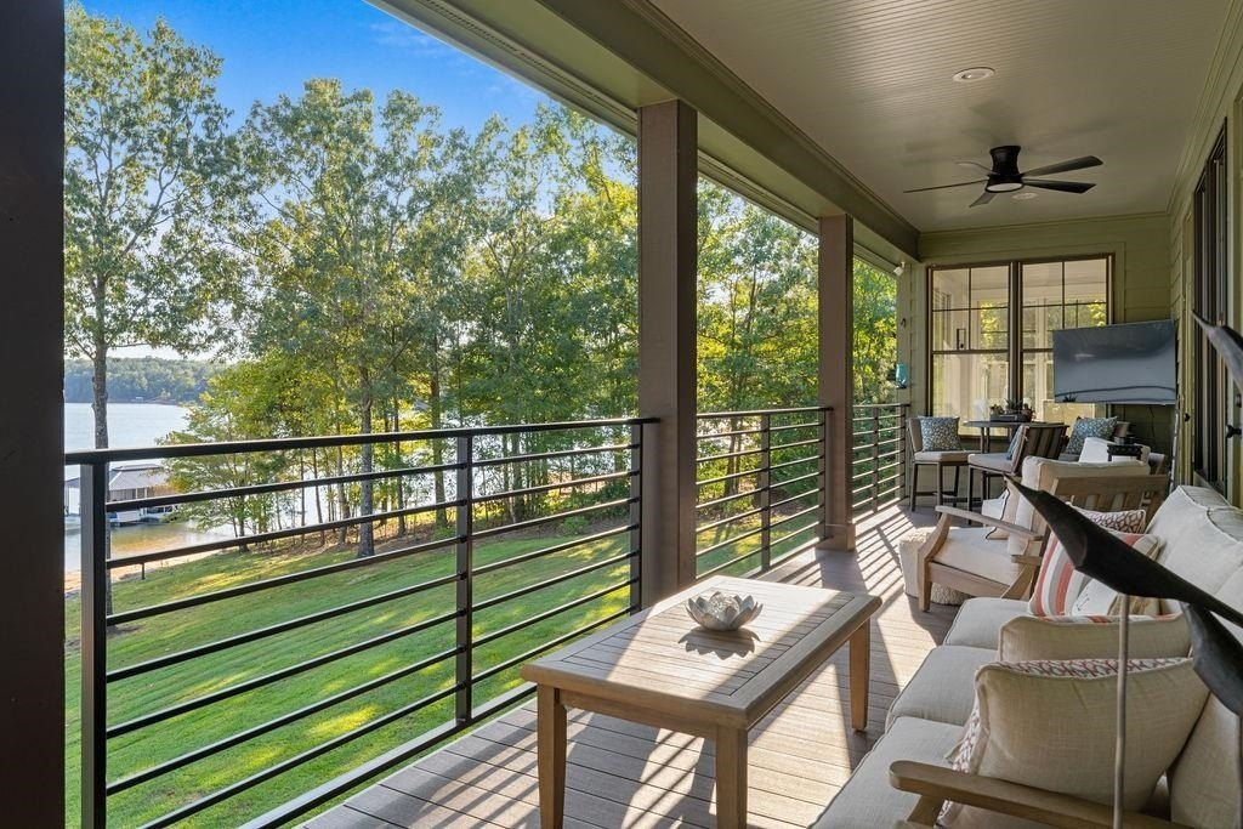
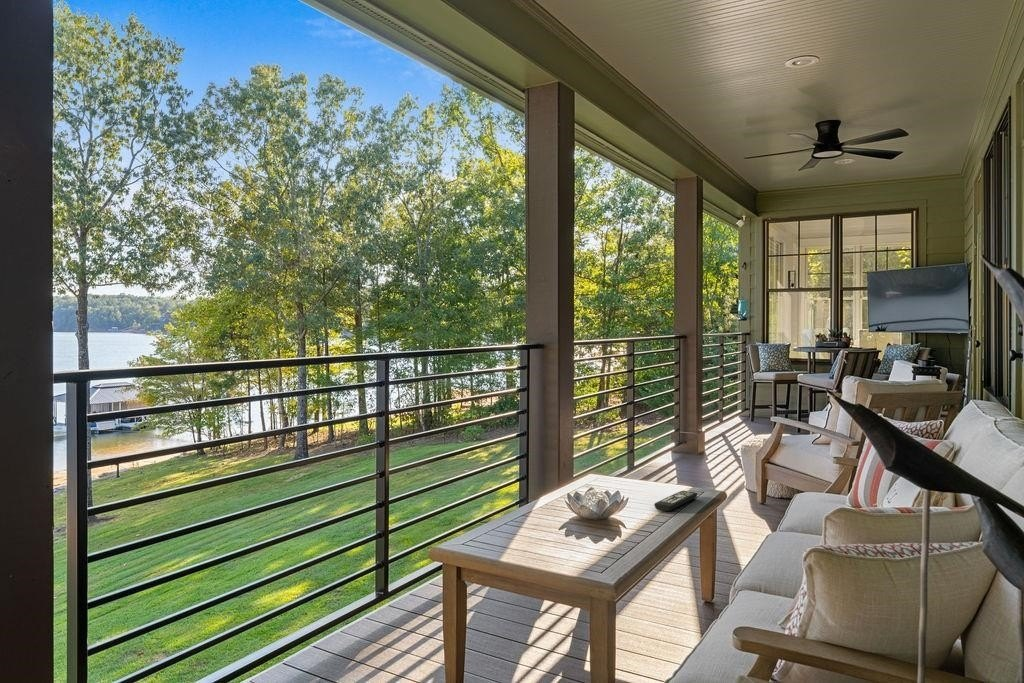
+ remote control (676, 500)
